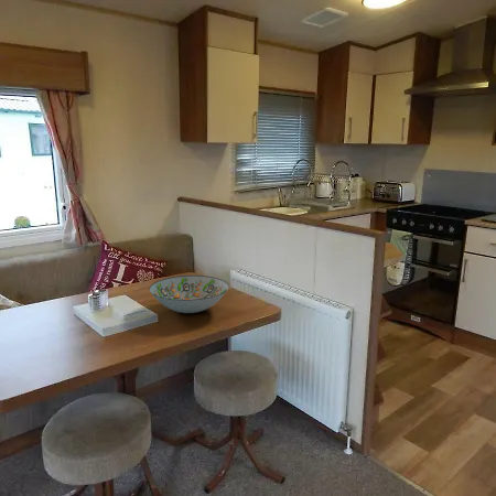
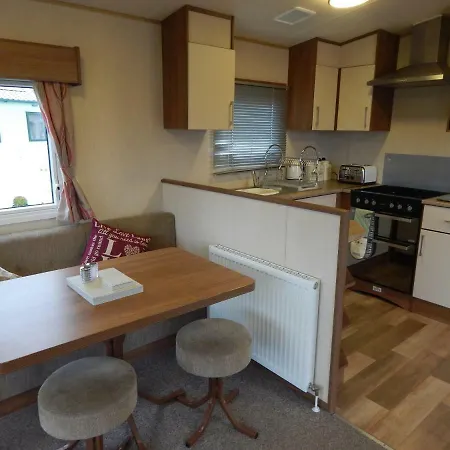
- decorative bowl (190, 298)
